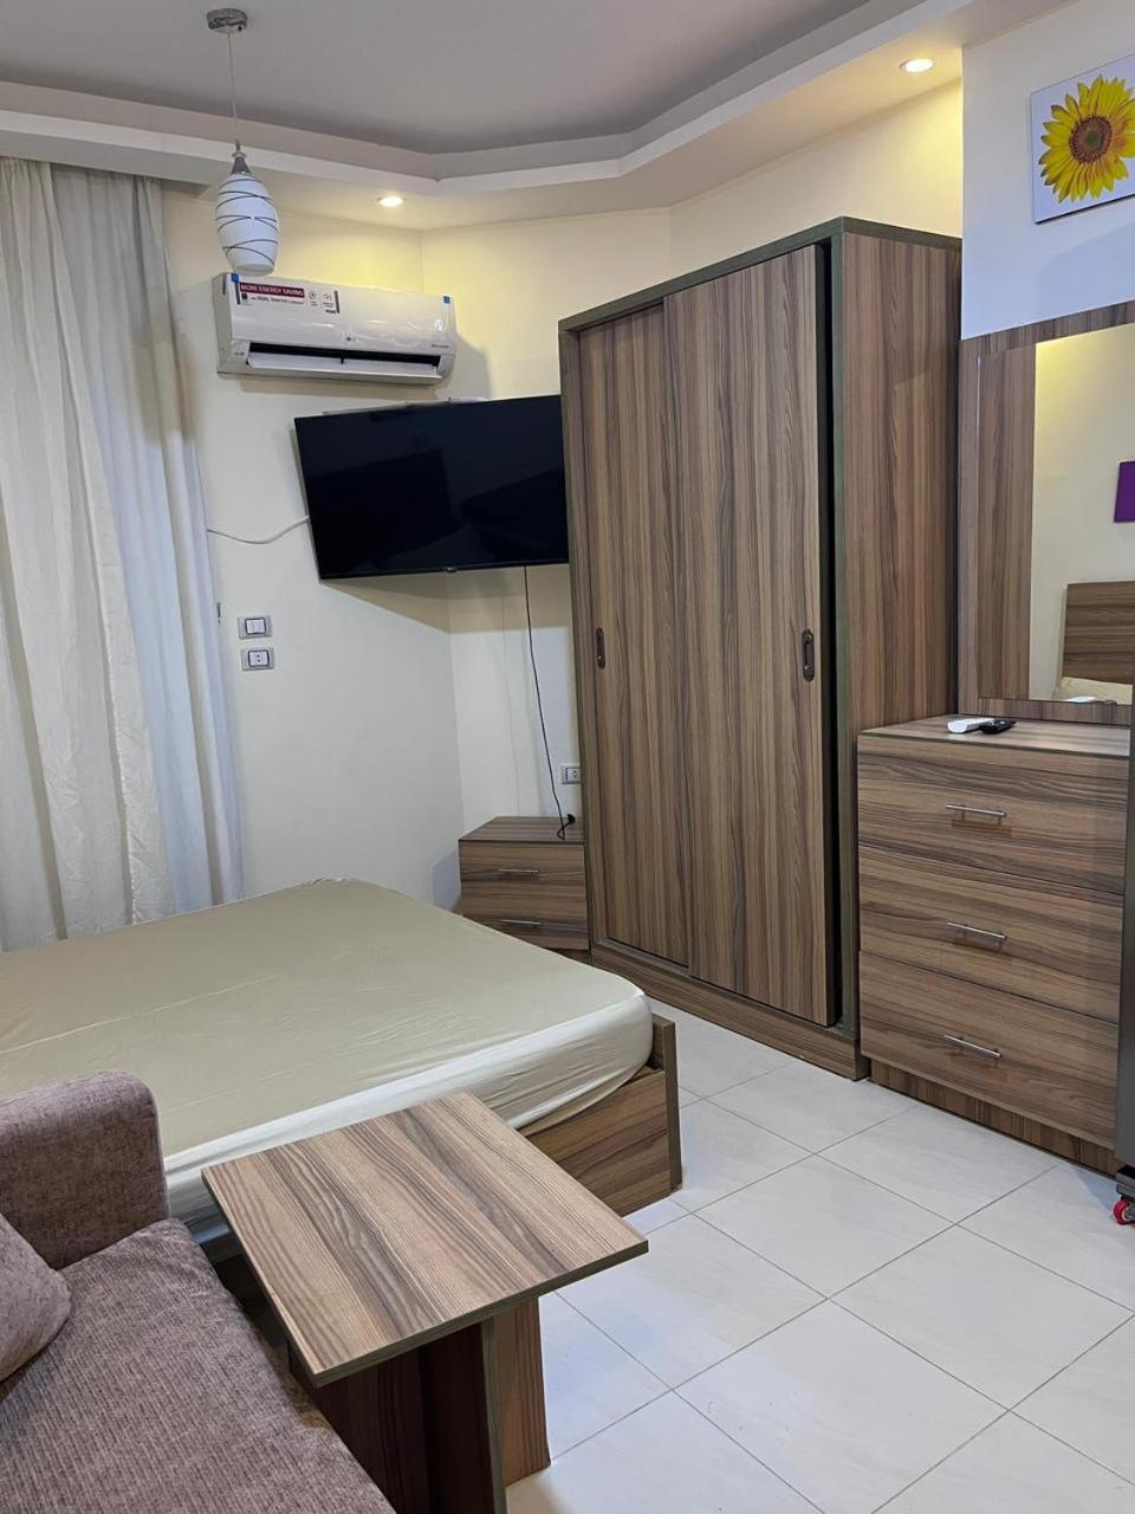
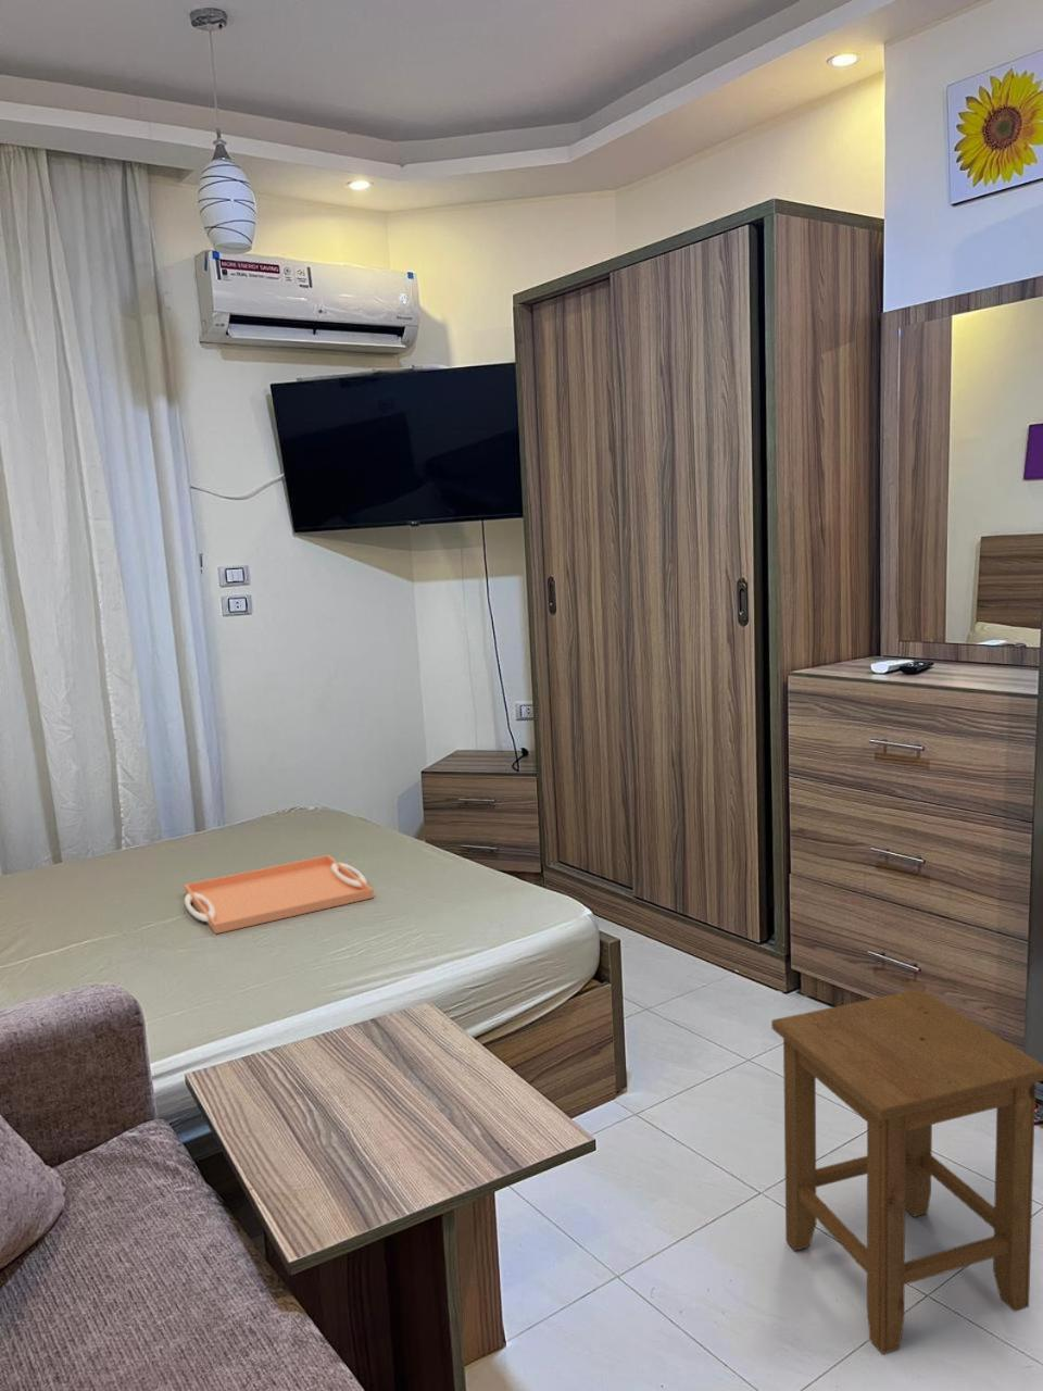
+ serving tray (277, 890)
+ stool (902, 1159)
